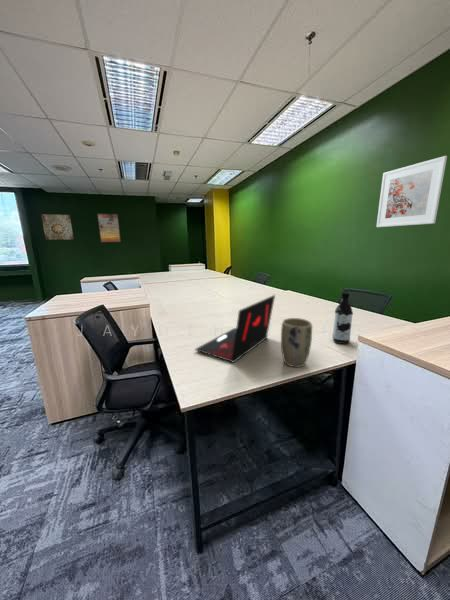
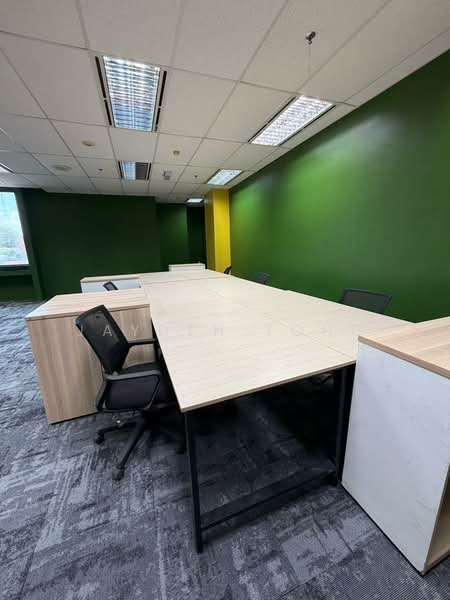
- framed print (109, 228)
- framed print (407, 196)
- wall art (57, 227)
- water bottle (343, 317)
- laptop (237, 322)
- plant pot (295, 342)
